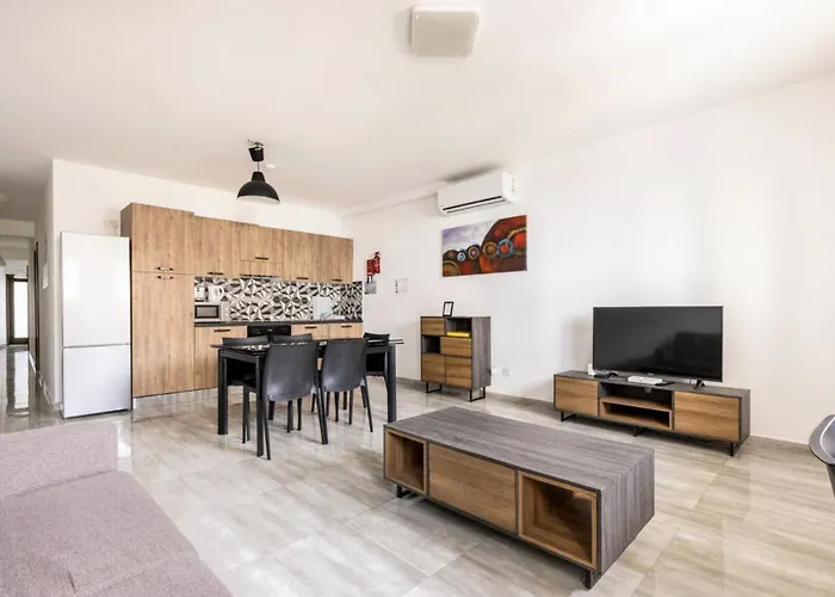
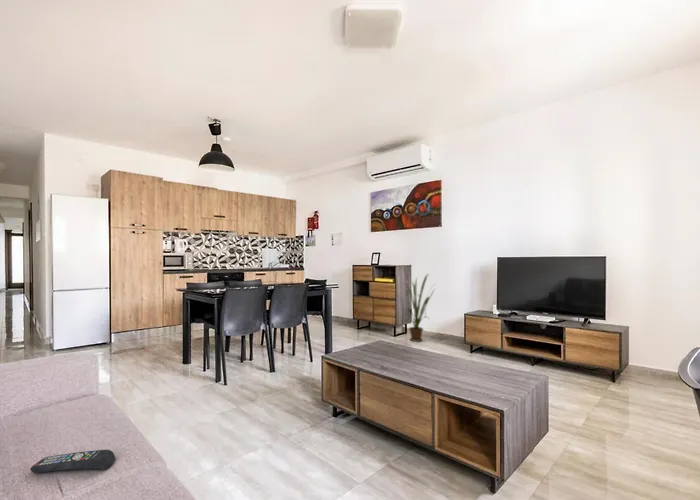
+ remote control (74, 461)
+ house plant (416, 307)
